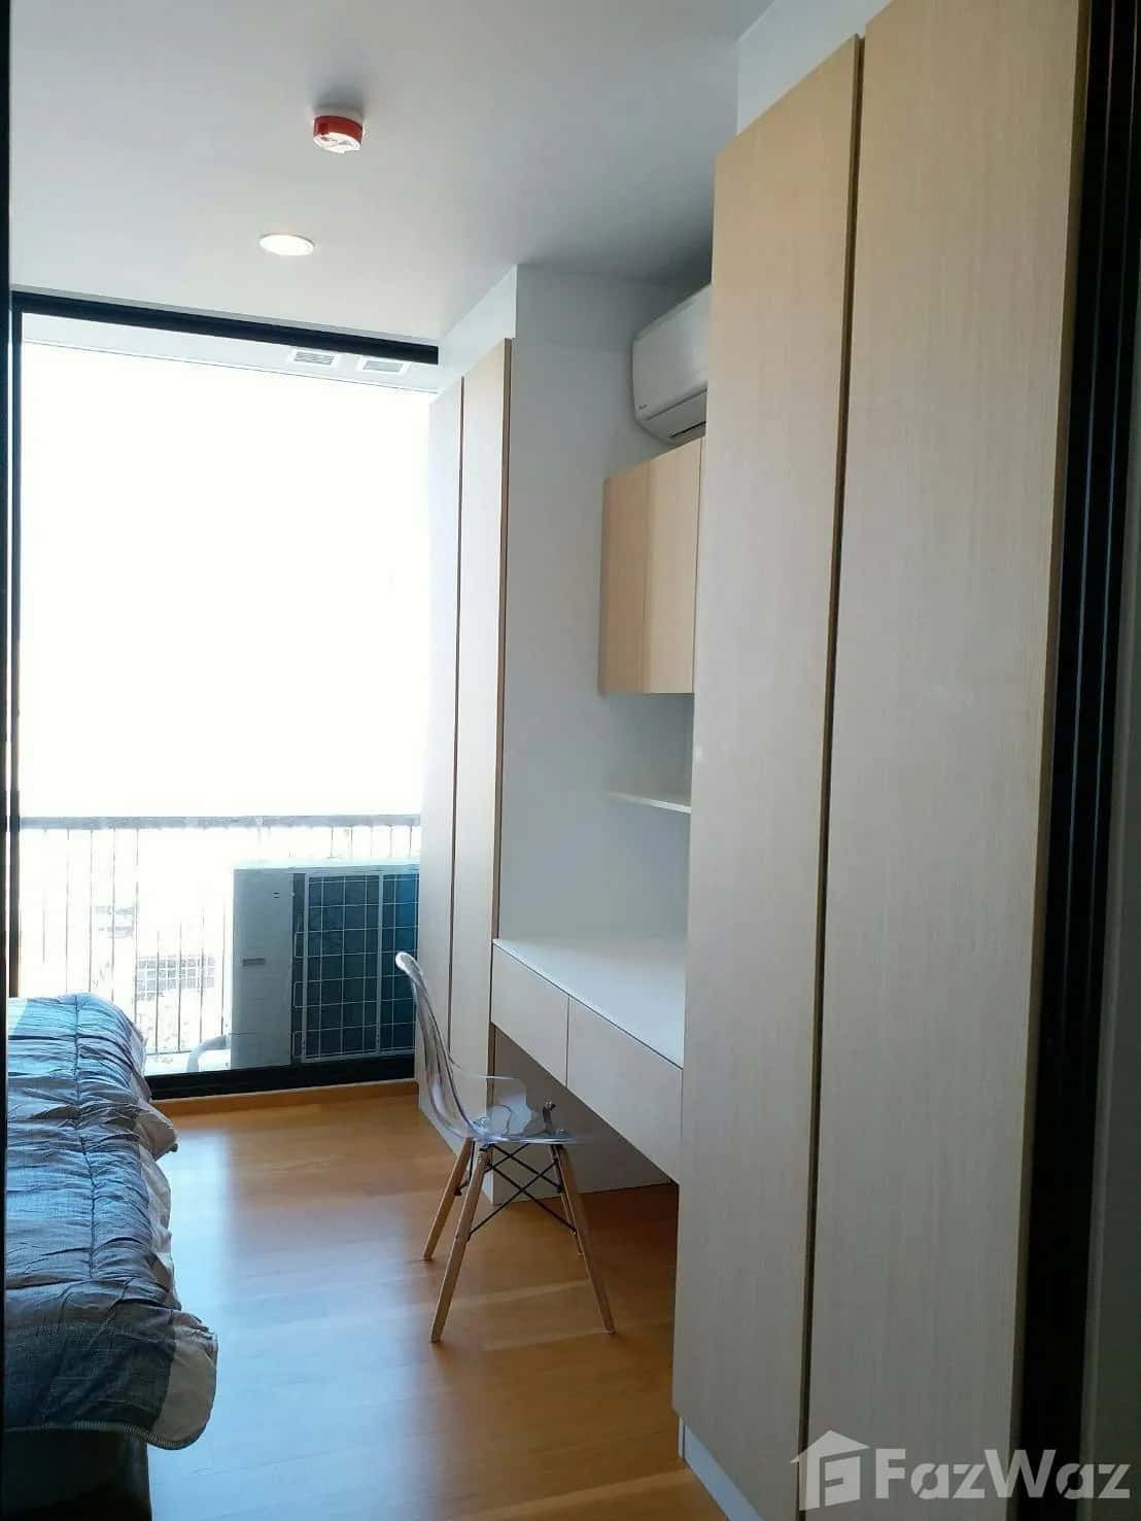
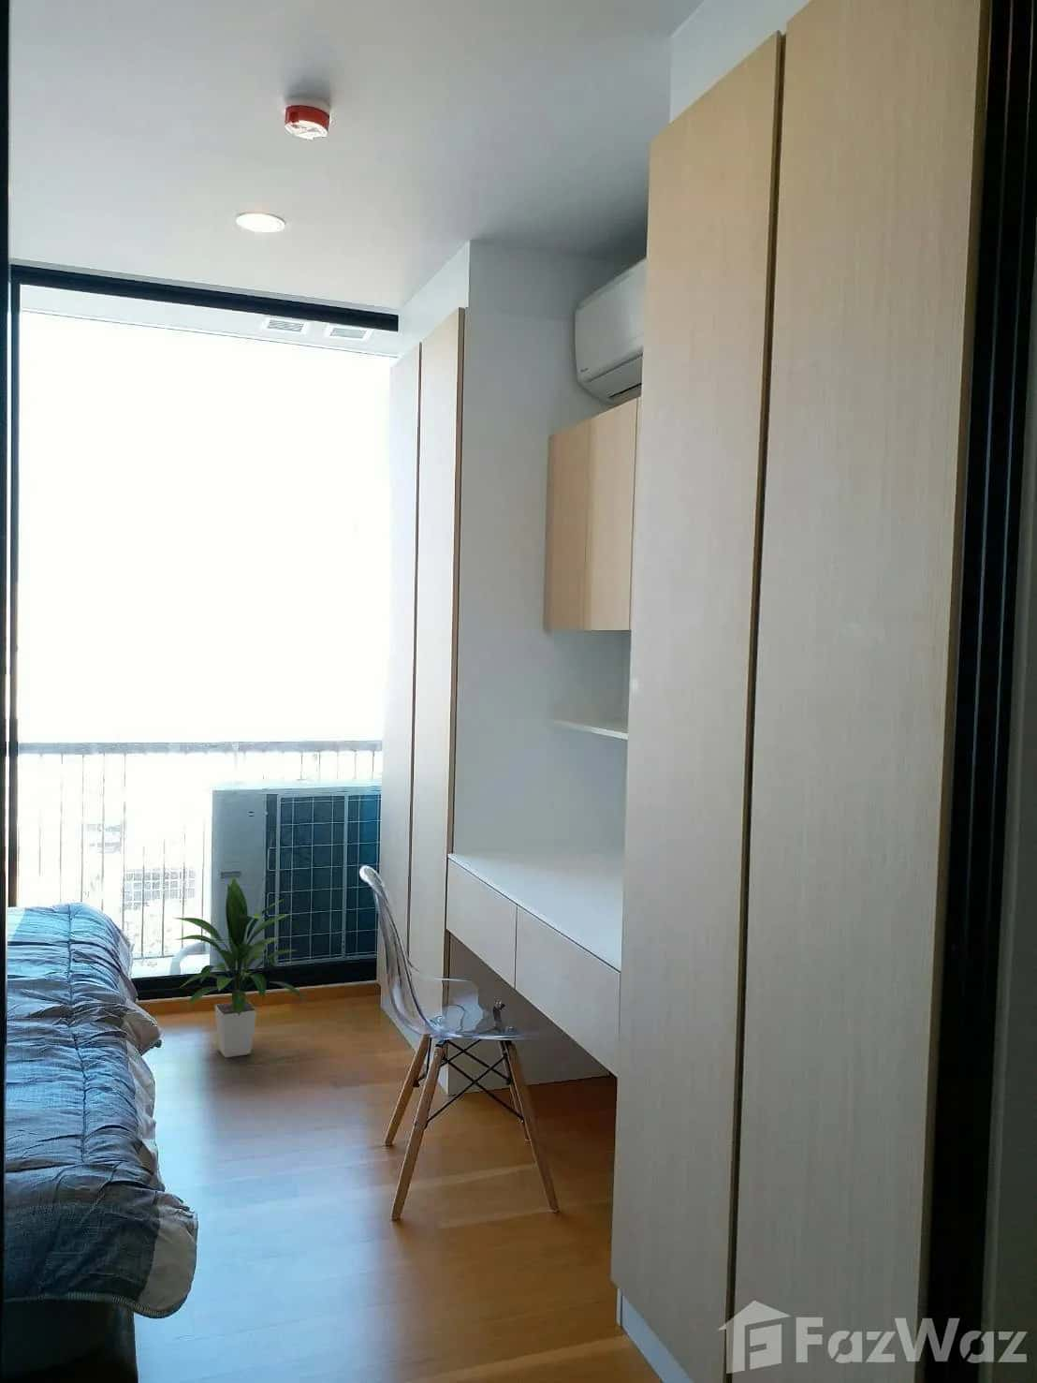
+ indoor plant (243, 968)
